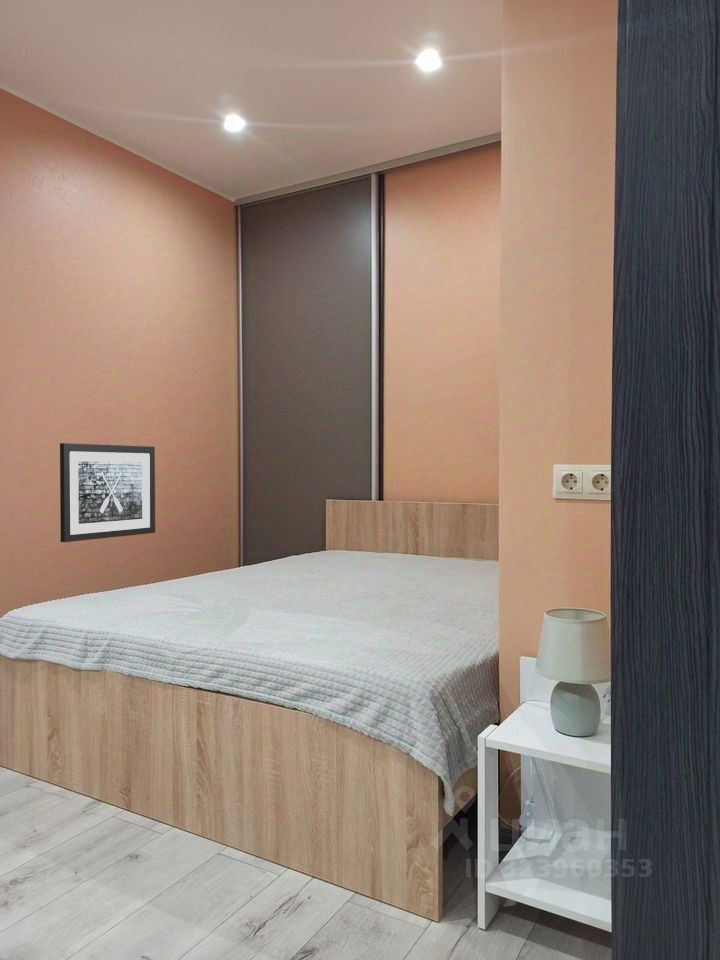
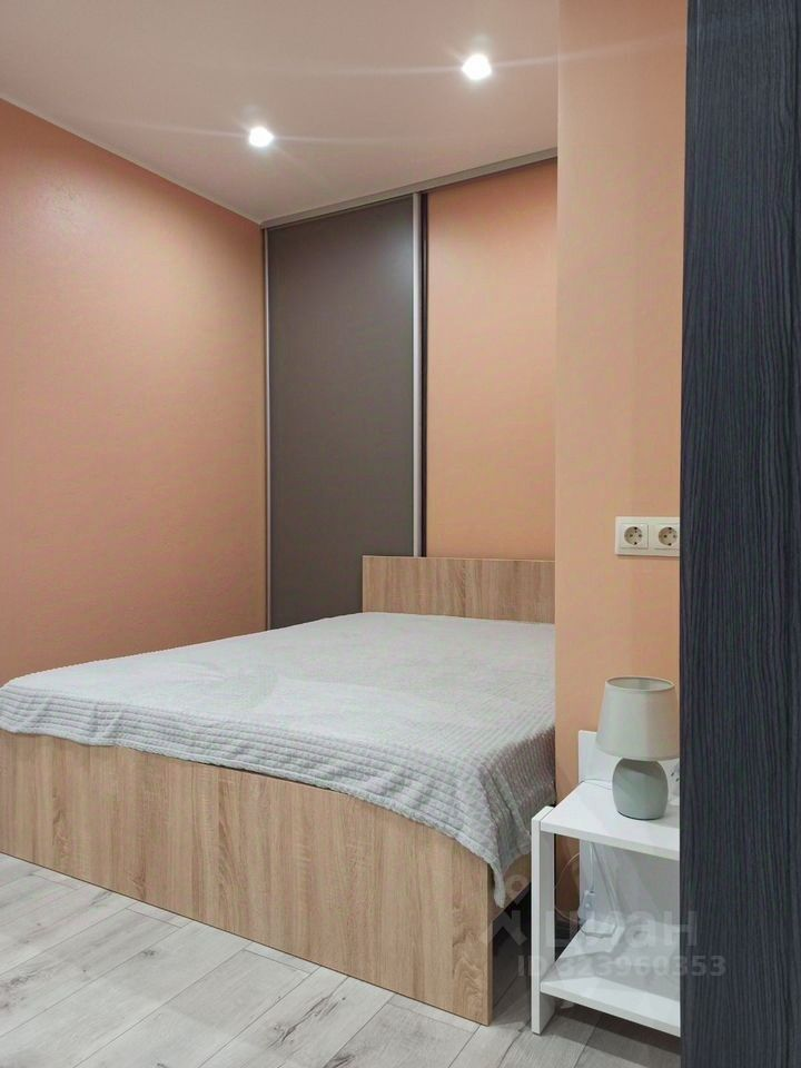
- wall art (110, 491)
